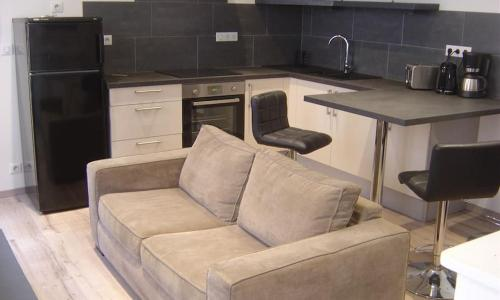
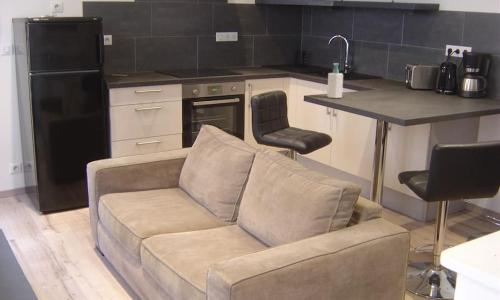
+ soap bottle (335, 80)
